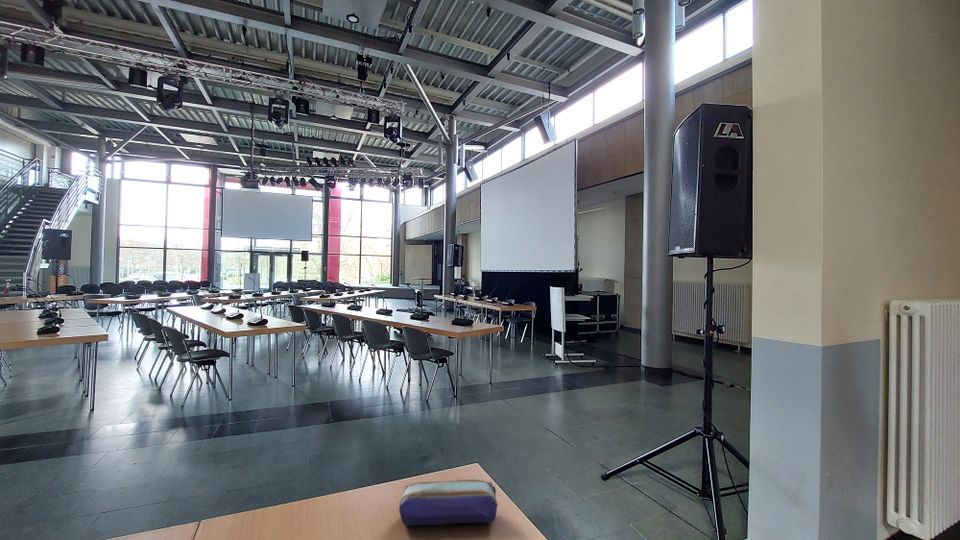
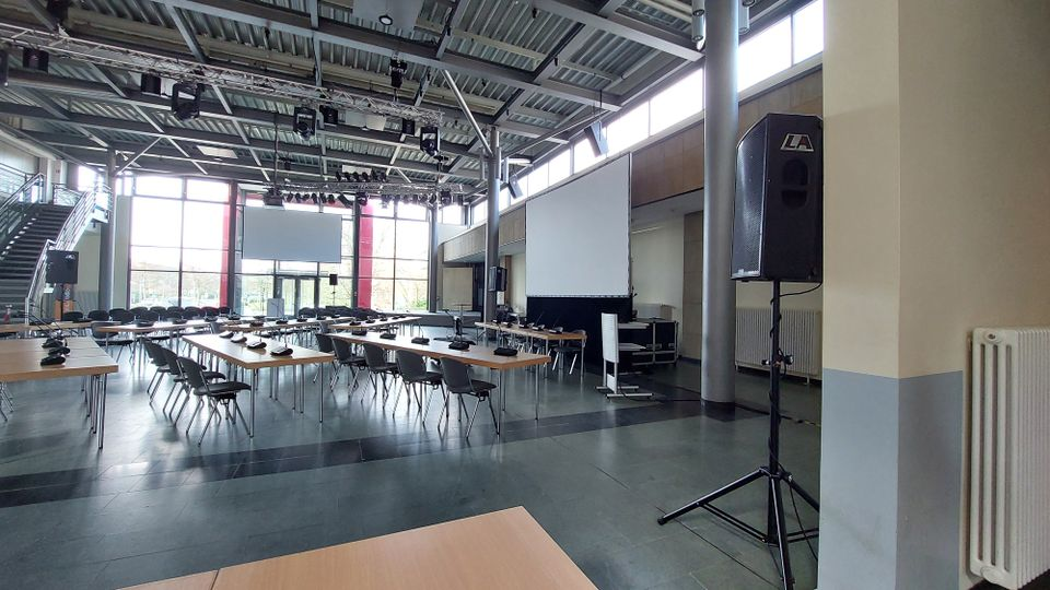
- pencil case (449, 502)
